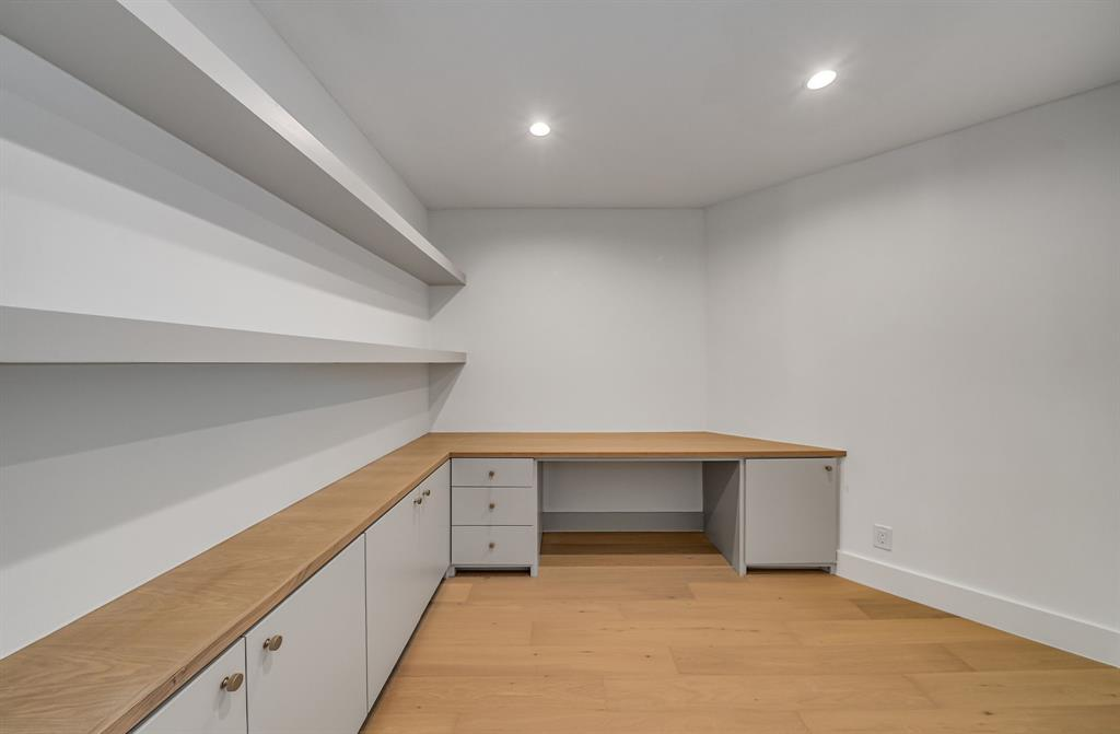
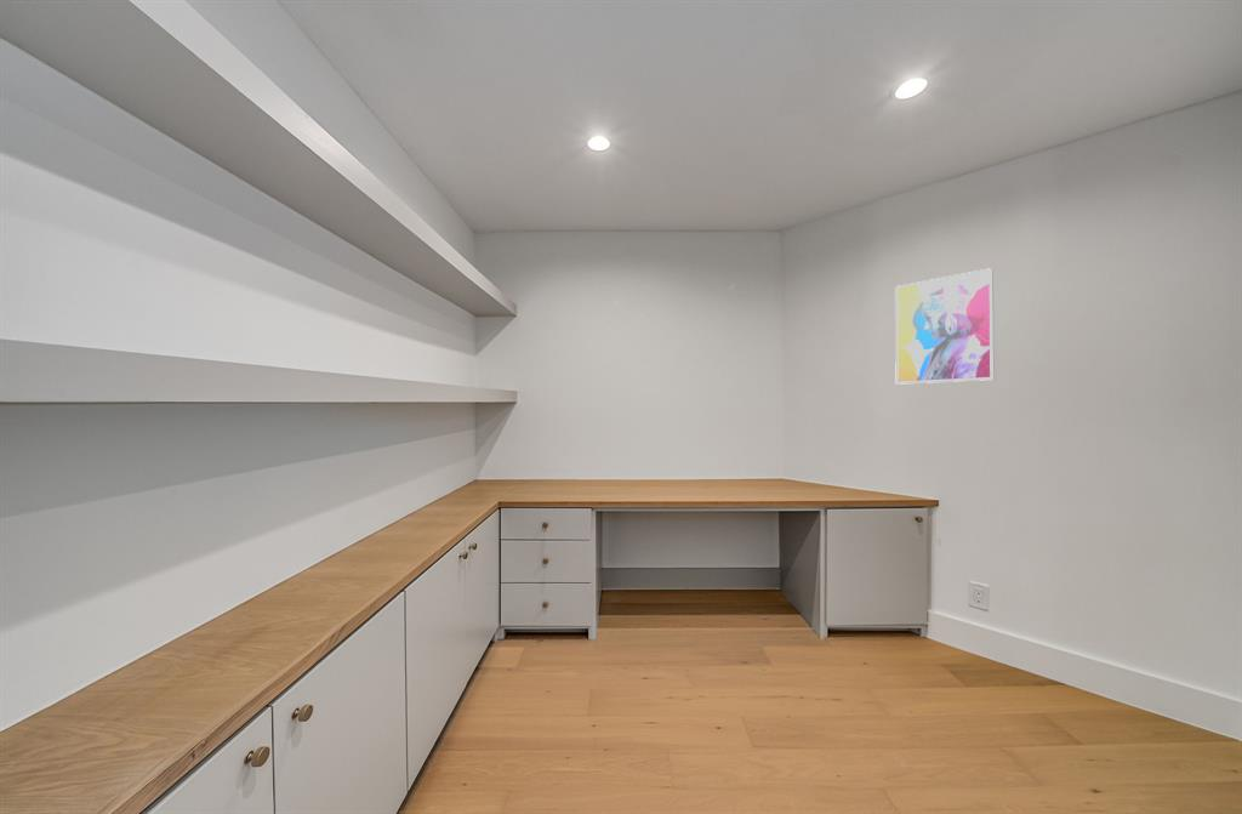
+ wall art (941, 330)
